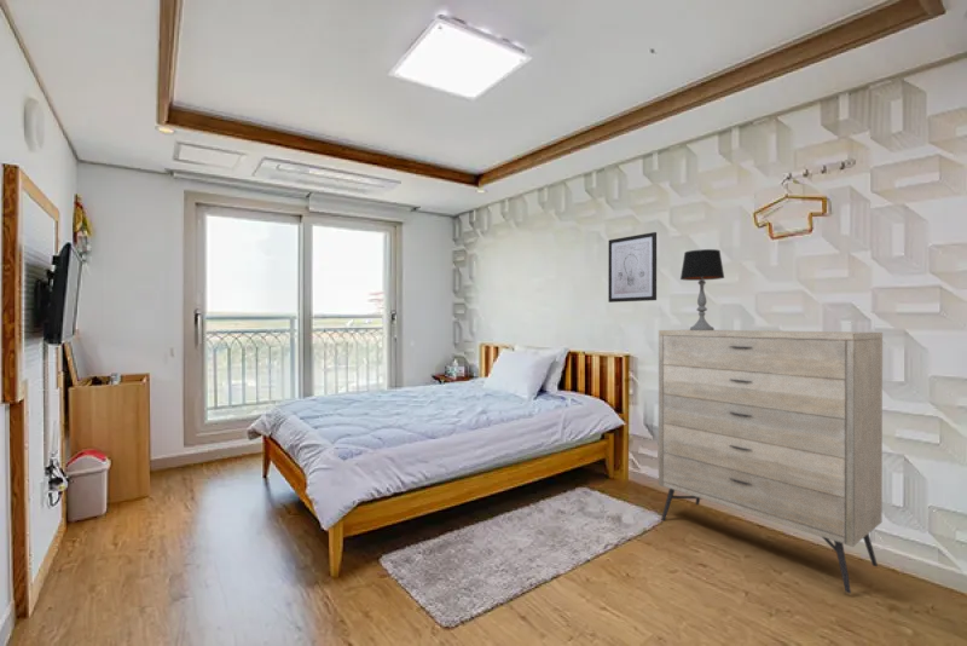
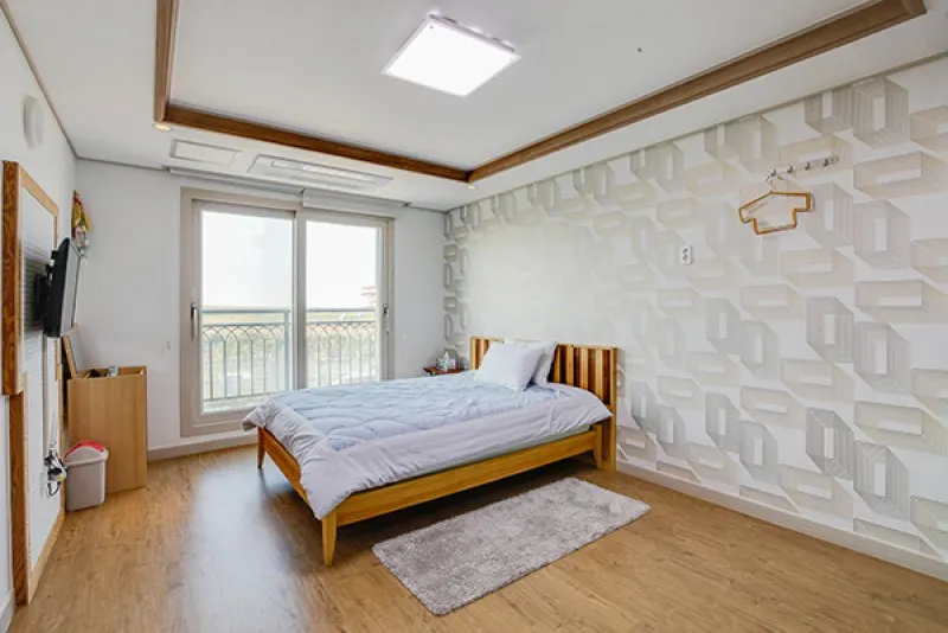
- dresser (758, 436)
- table lamp (701, 290)
- wall art (631, 269)
